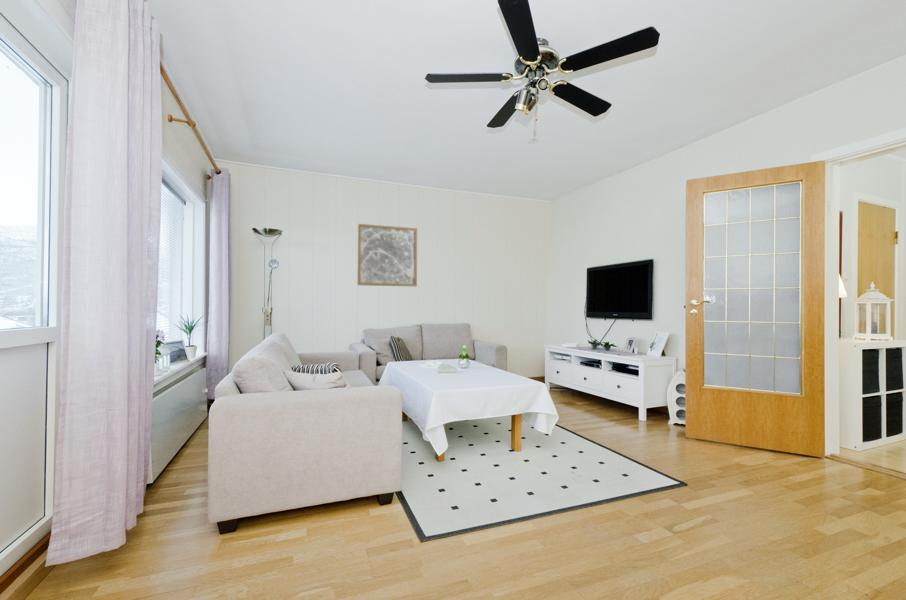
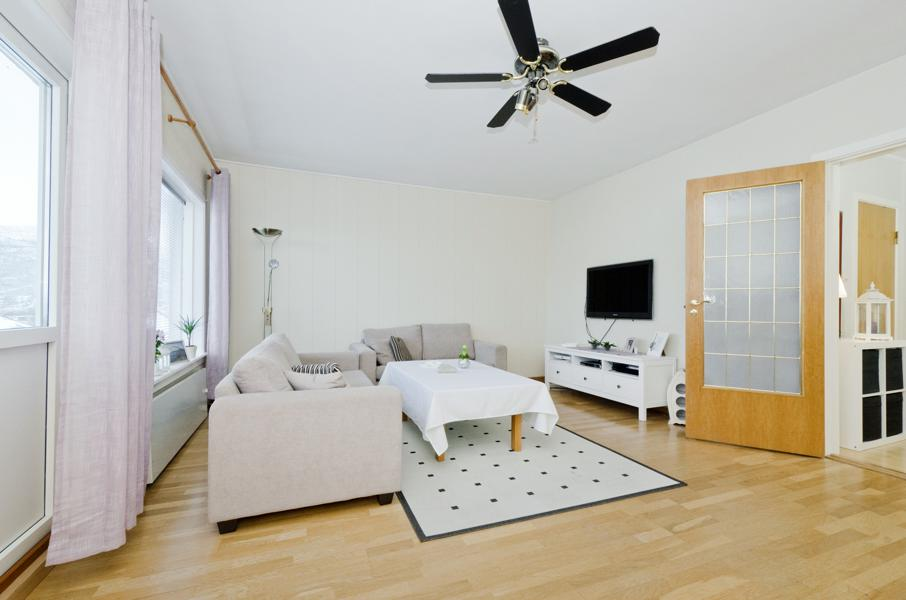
- wall art (388, 256)
